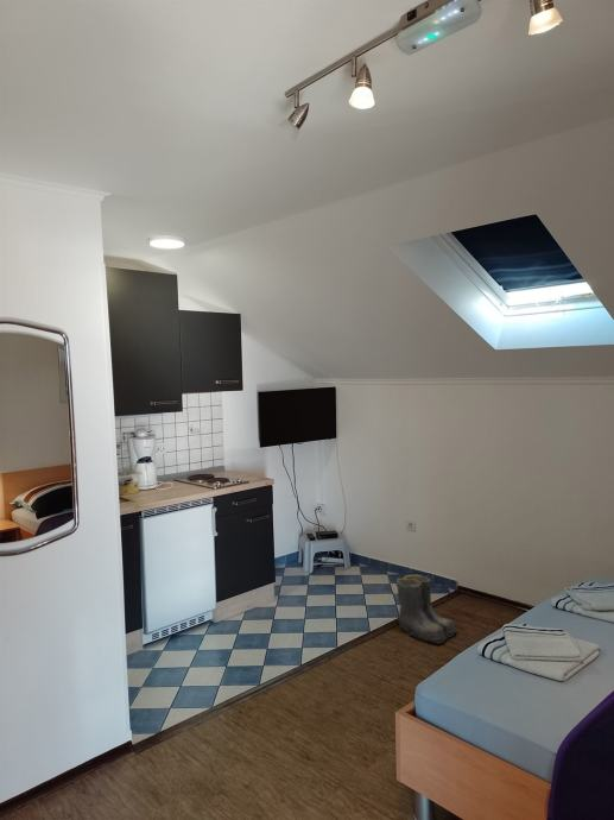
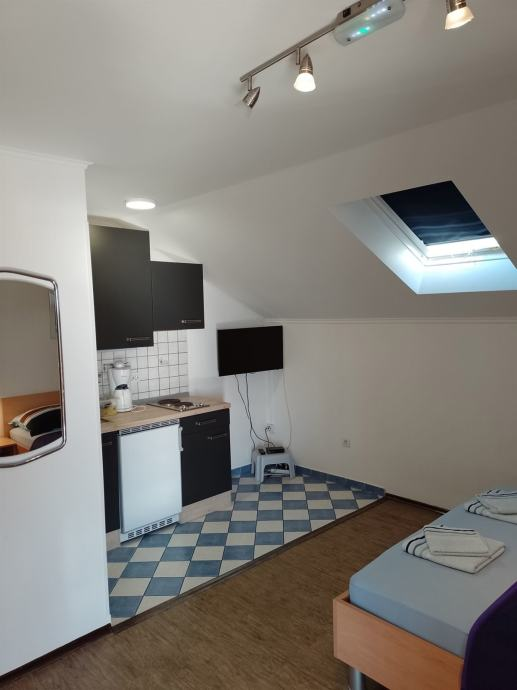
- boots (424, 606)
